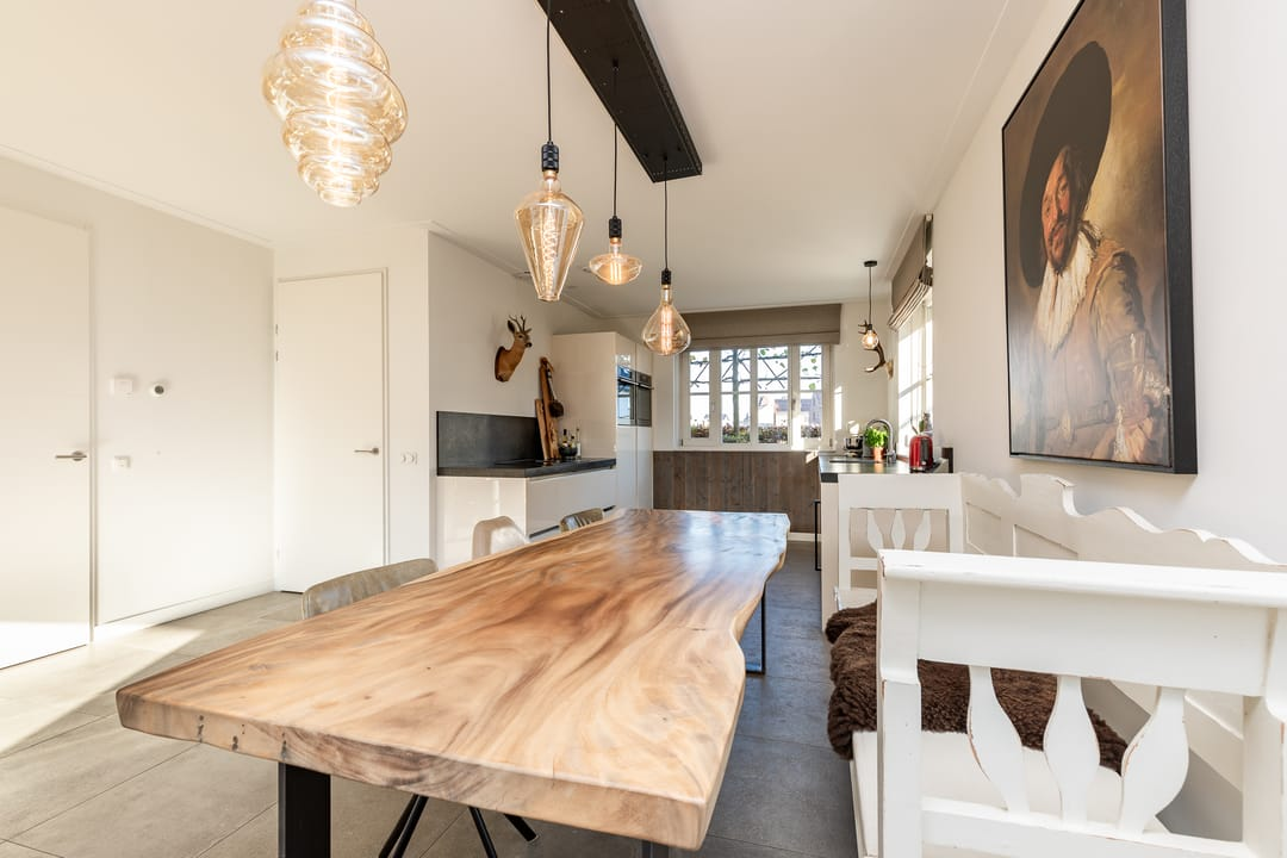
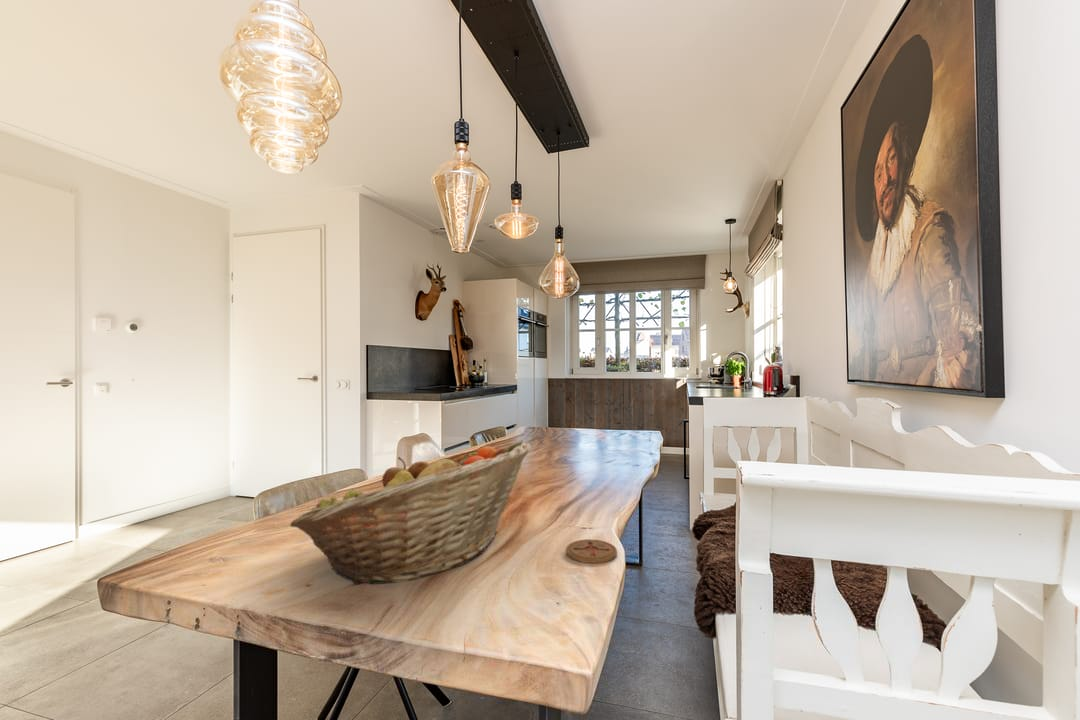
+ coaster (591, 550)
+ fruit basket (427, 497)
